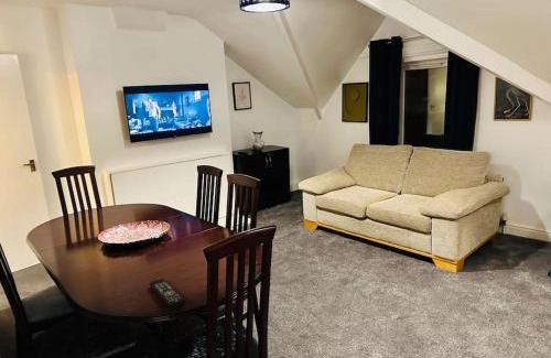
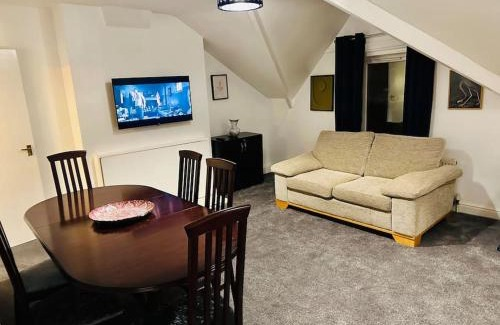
- remote control (166, 292)
